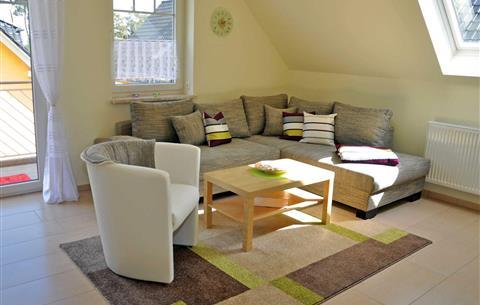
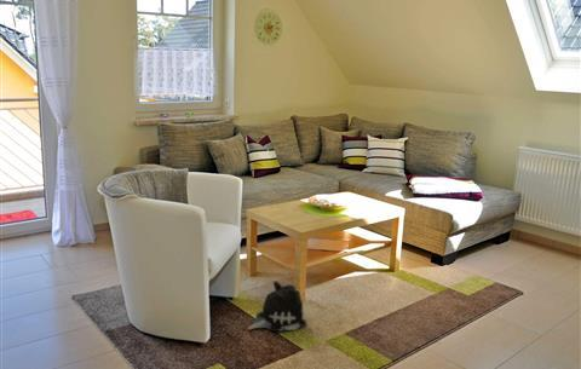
+ plush toy (275, 304)
